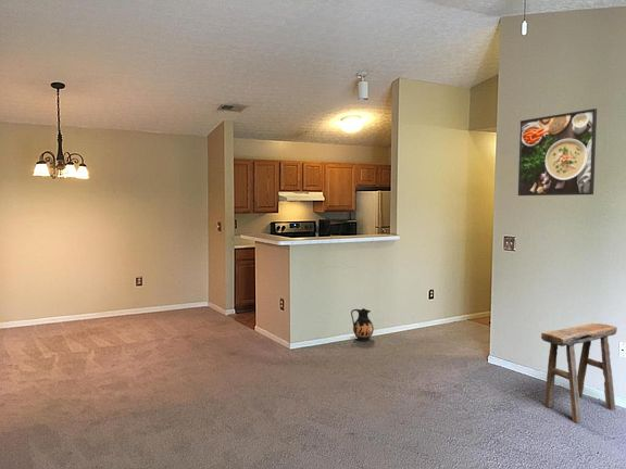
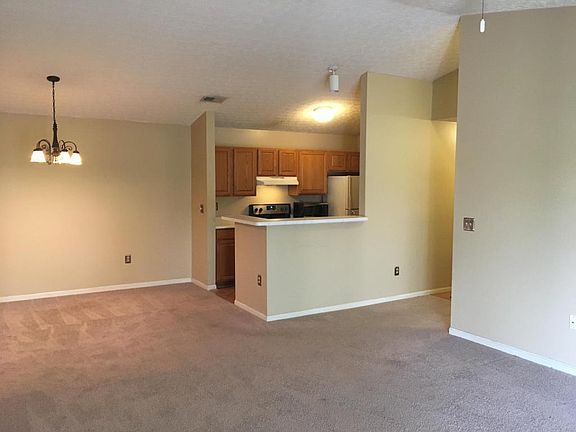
- stool (579, 368)
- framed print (554, 155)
- ceramic jug (362, 324)
